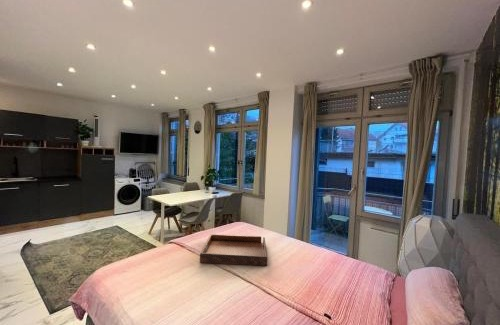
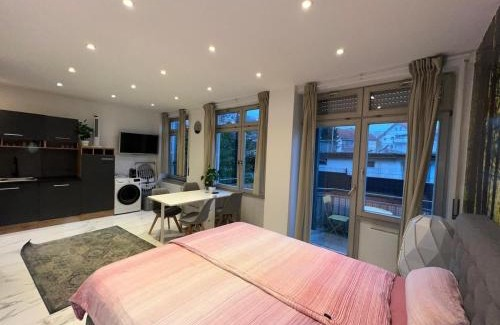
- serving tray (235, 248)
